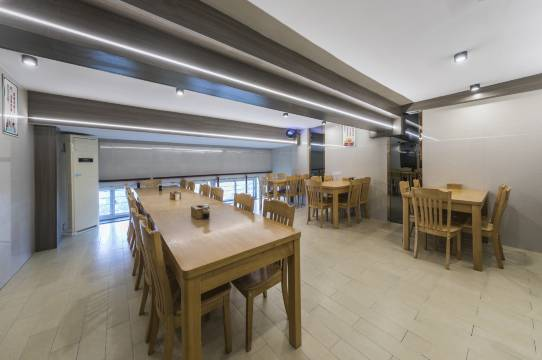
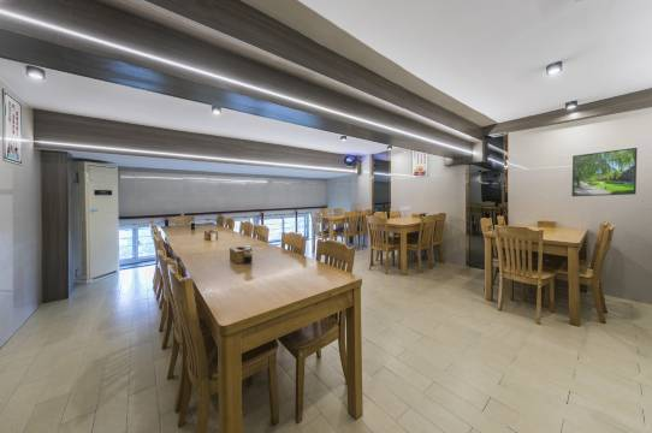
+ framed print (601, 173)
